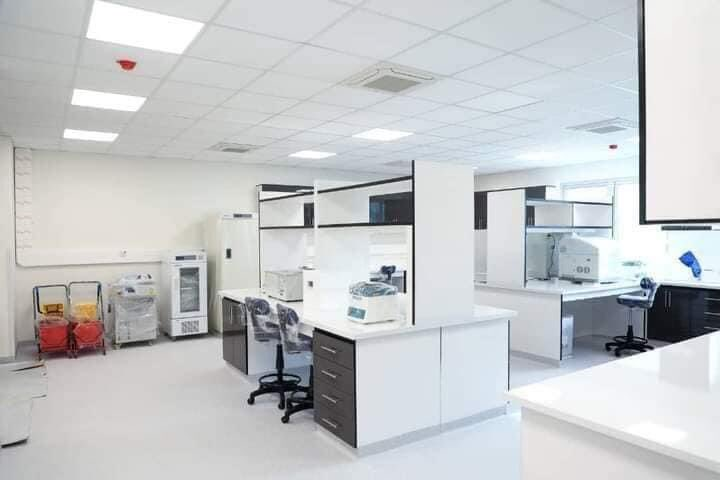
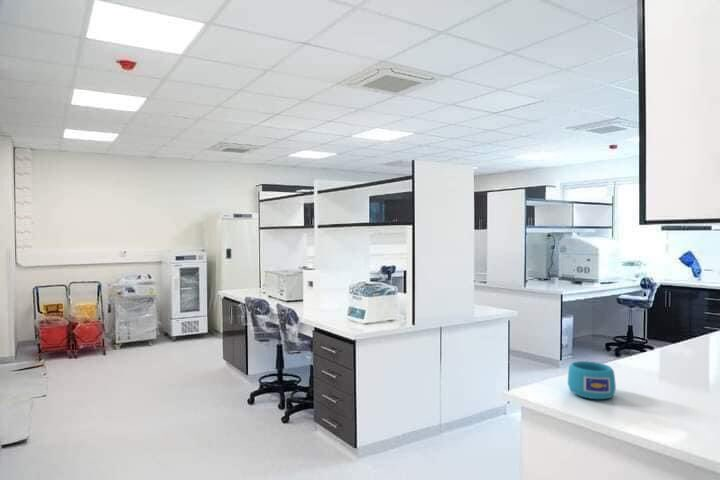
+ cup (589, 378)
